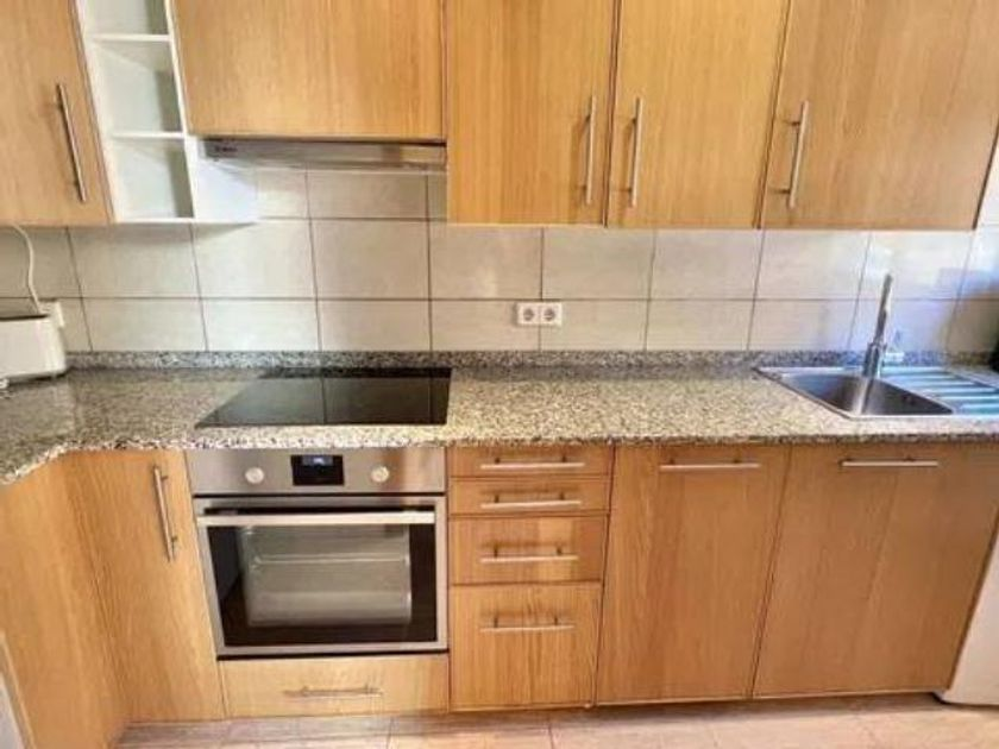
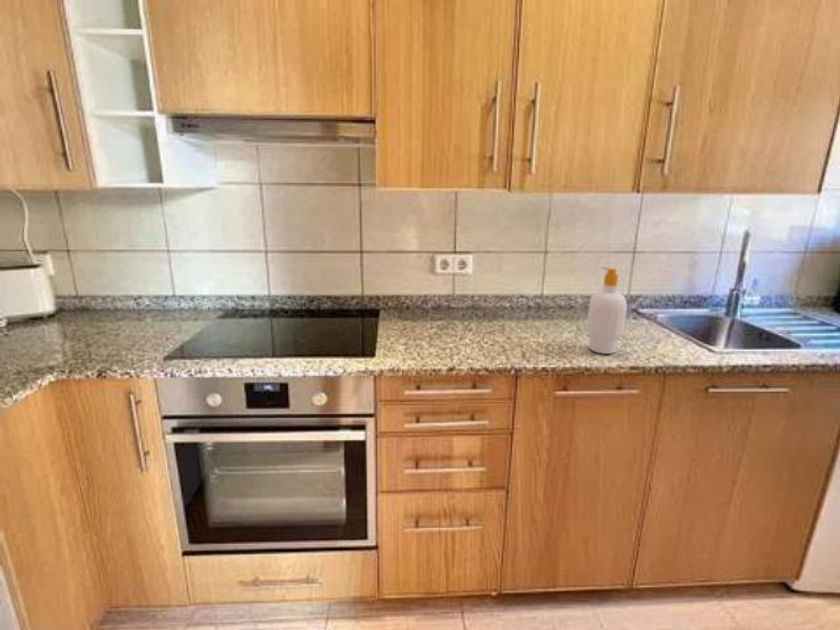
+ soap bottle (607, 310)
